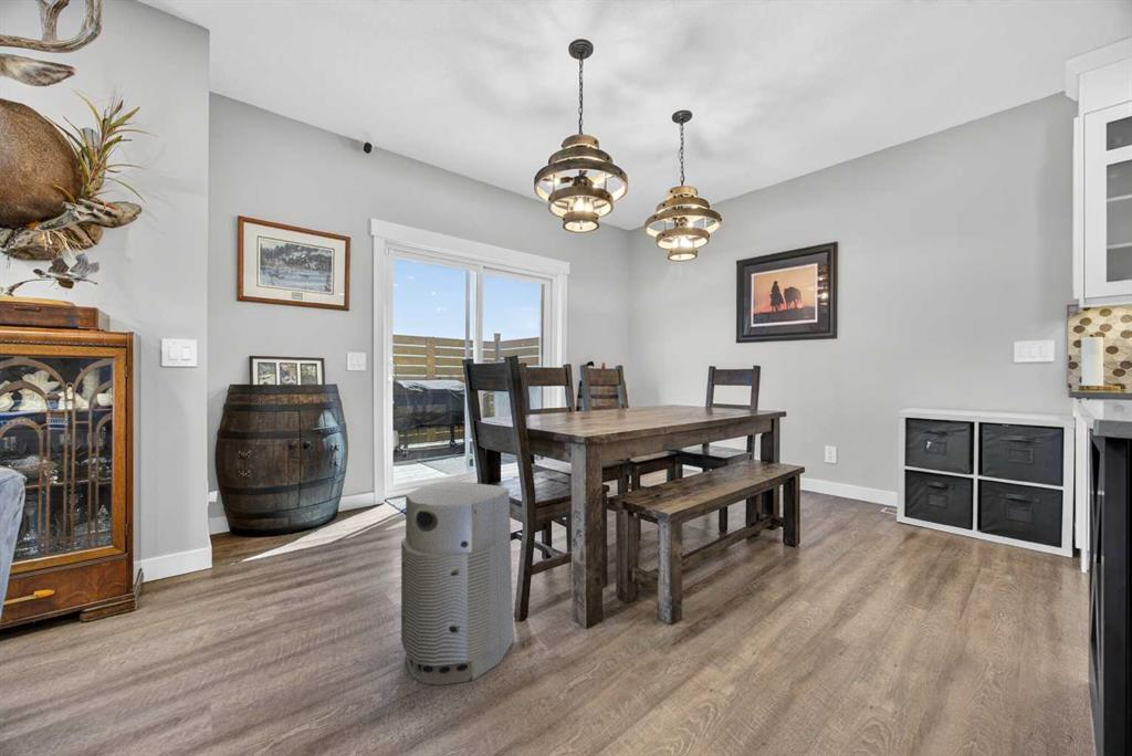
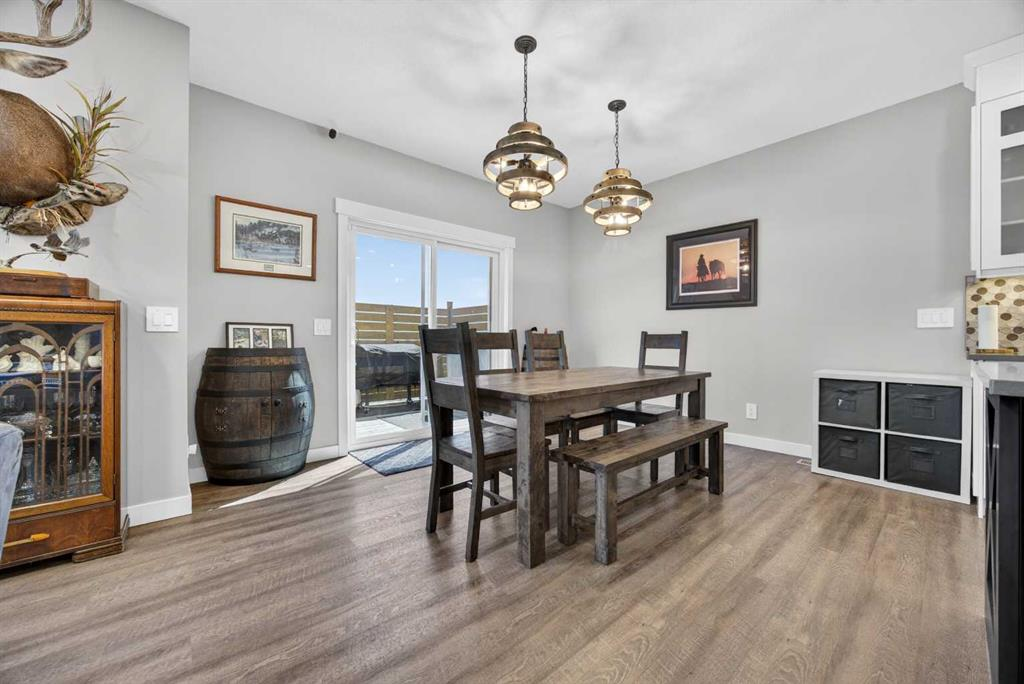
- air purifier (455, 573)
